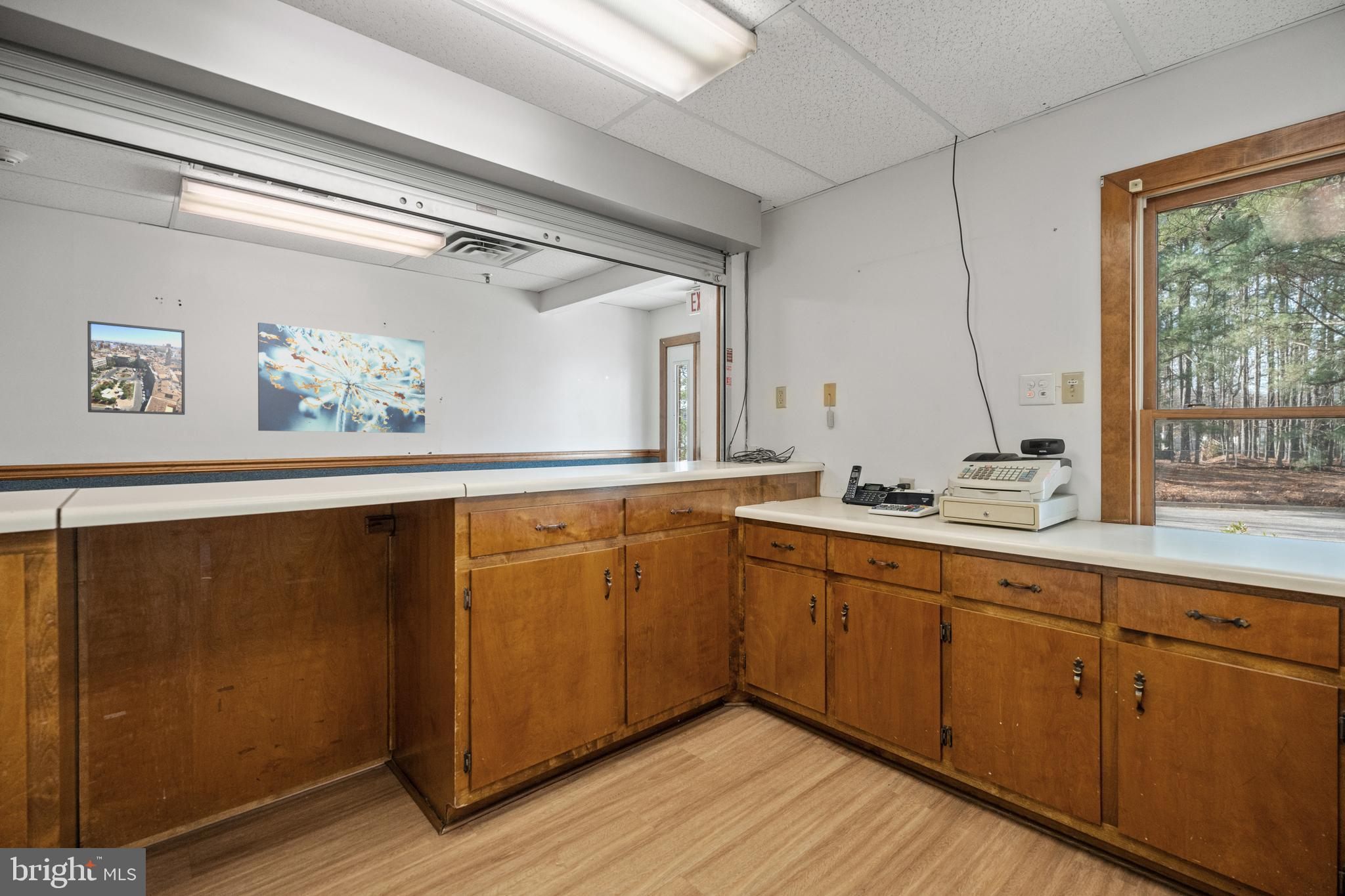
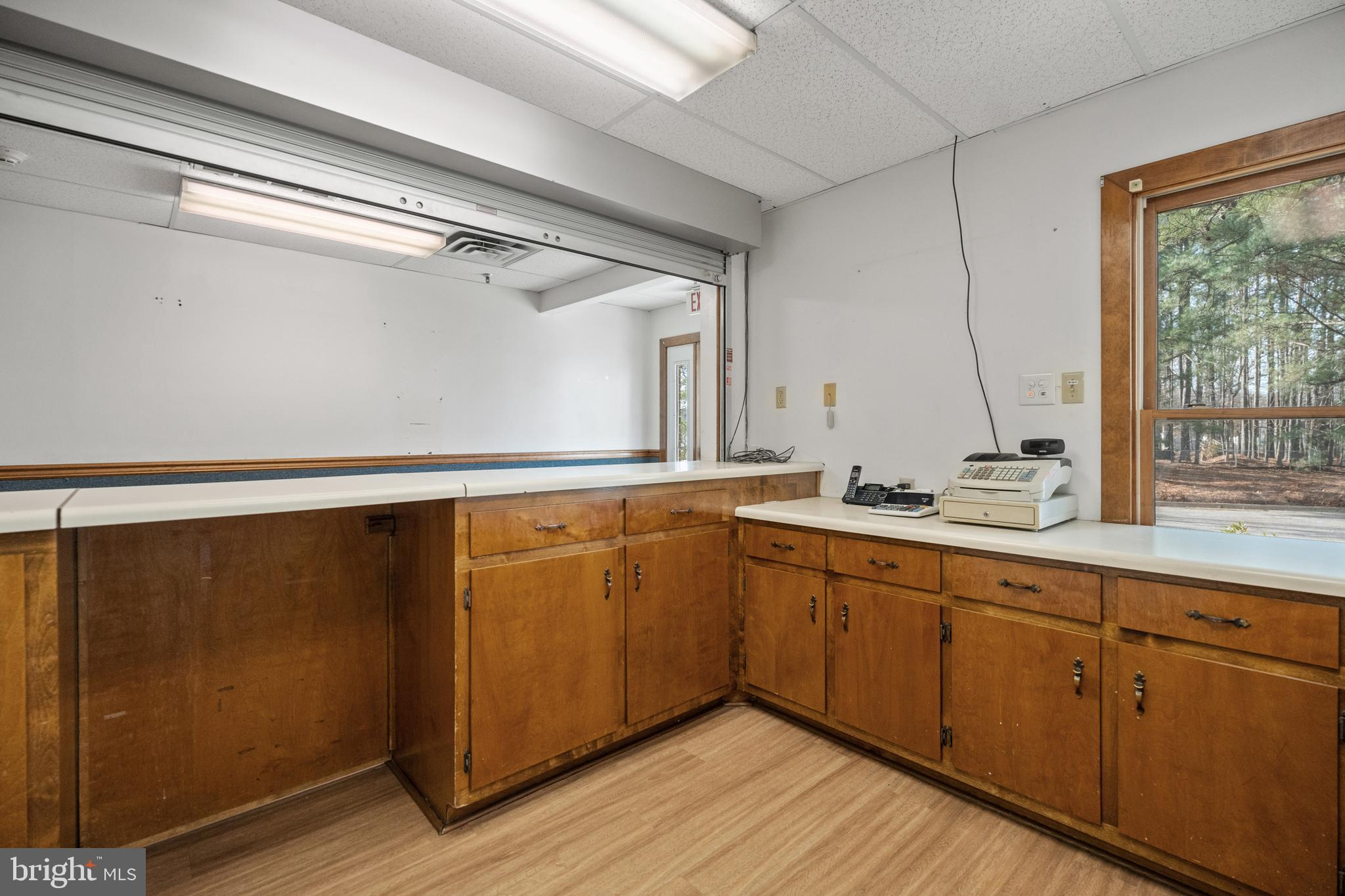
- wall art (348, 382)
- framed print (138, 370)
